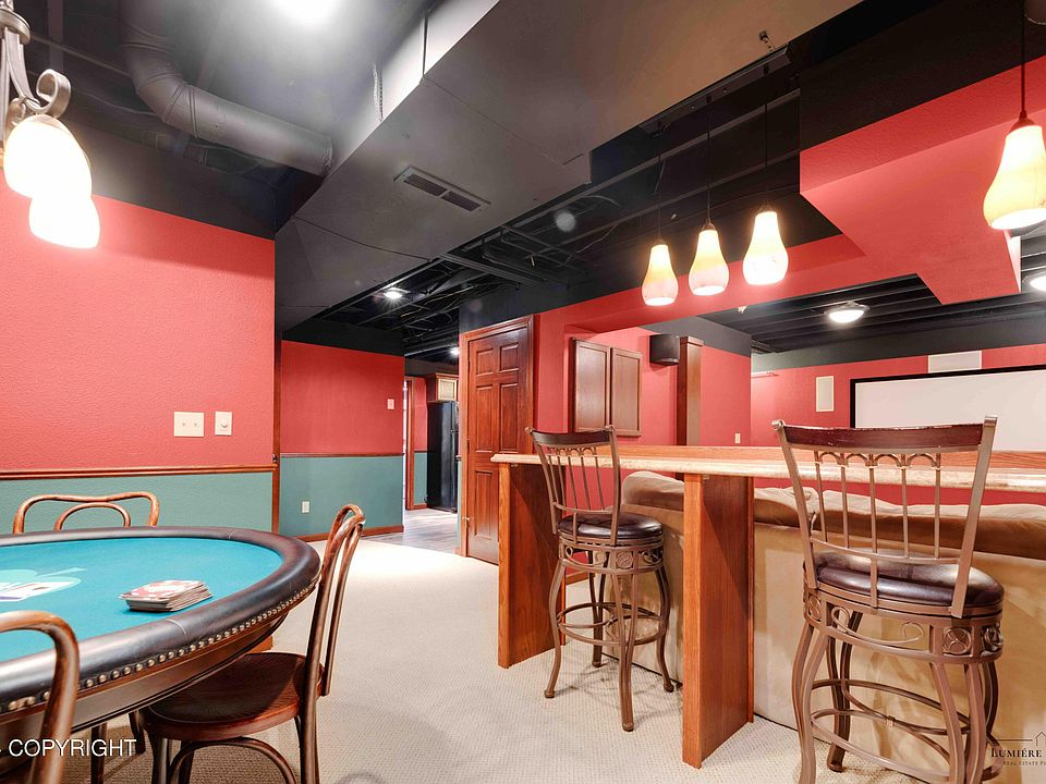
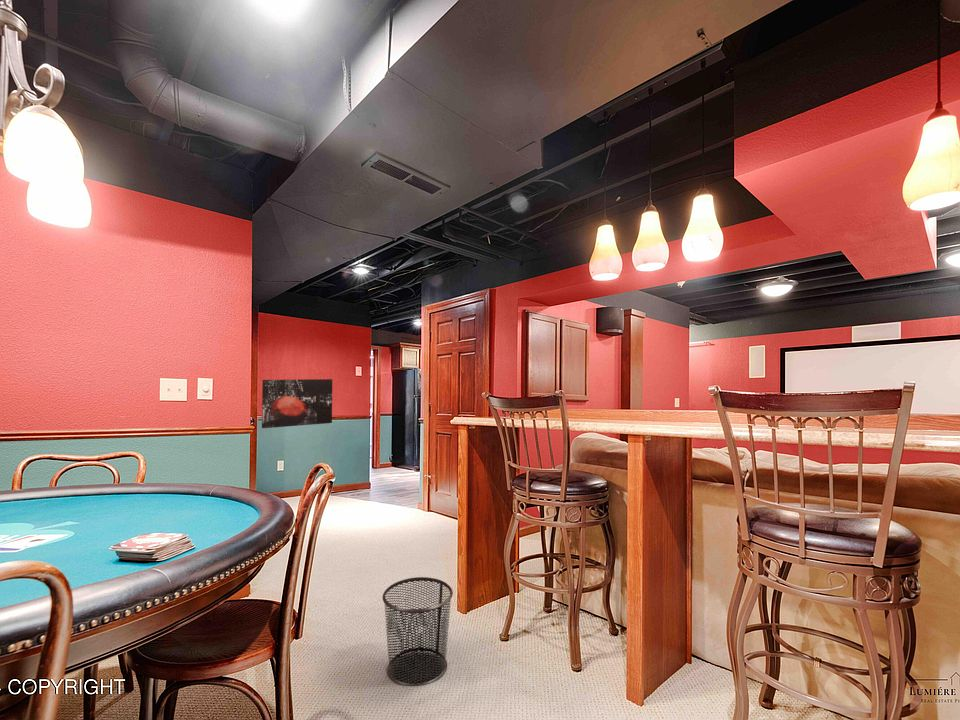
+ waste bin (417, 629)
+ wall art (298, 402)
